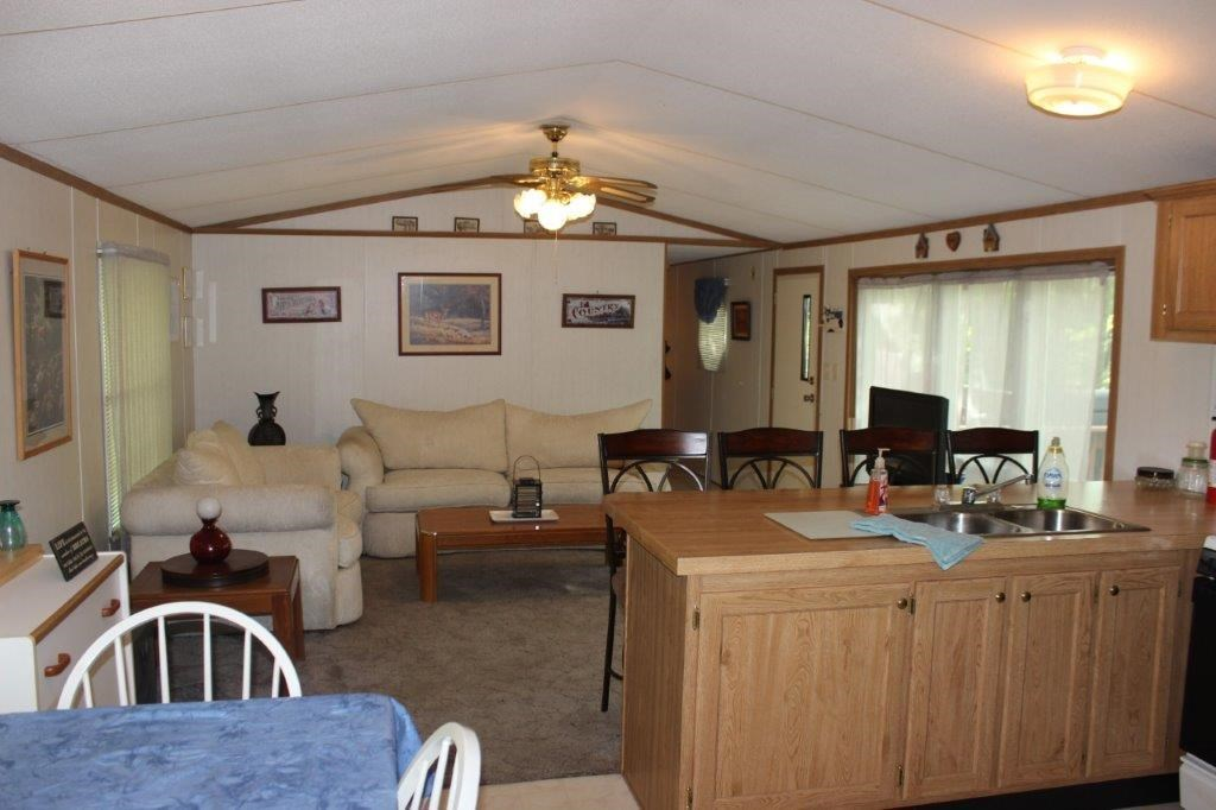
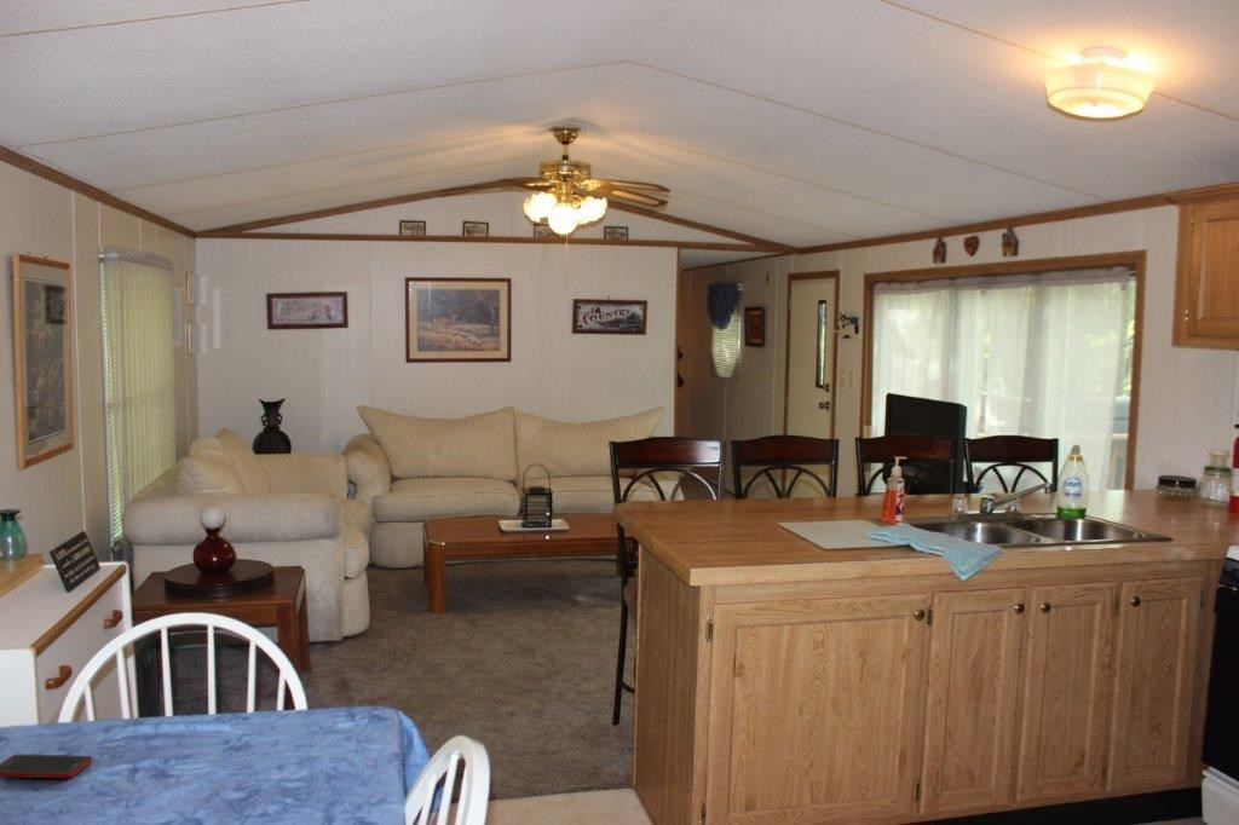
+ cell phone (41, 766)
